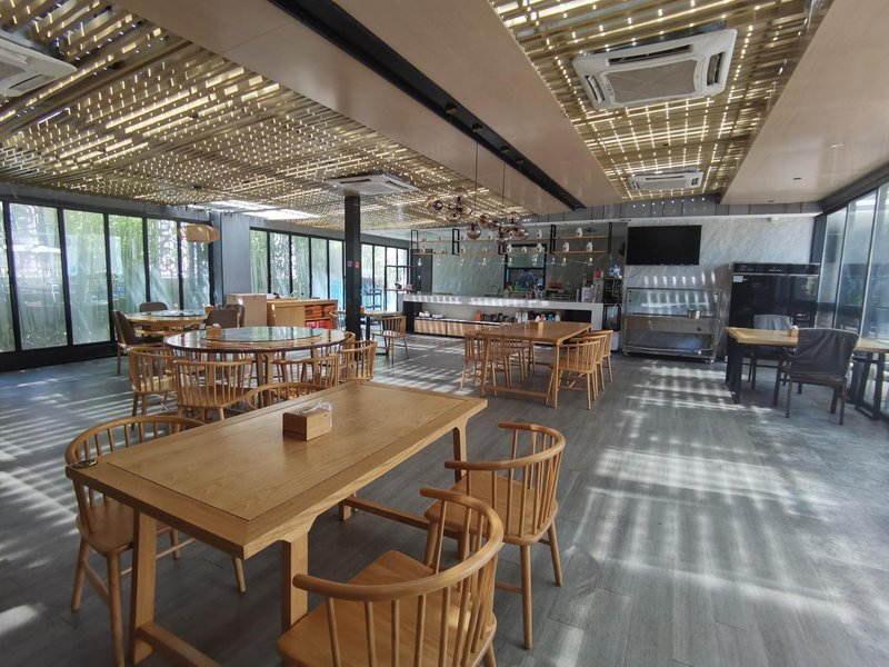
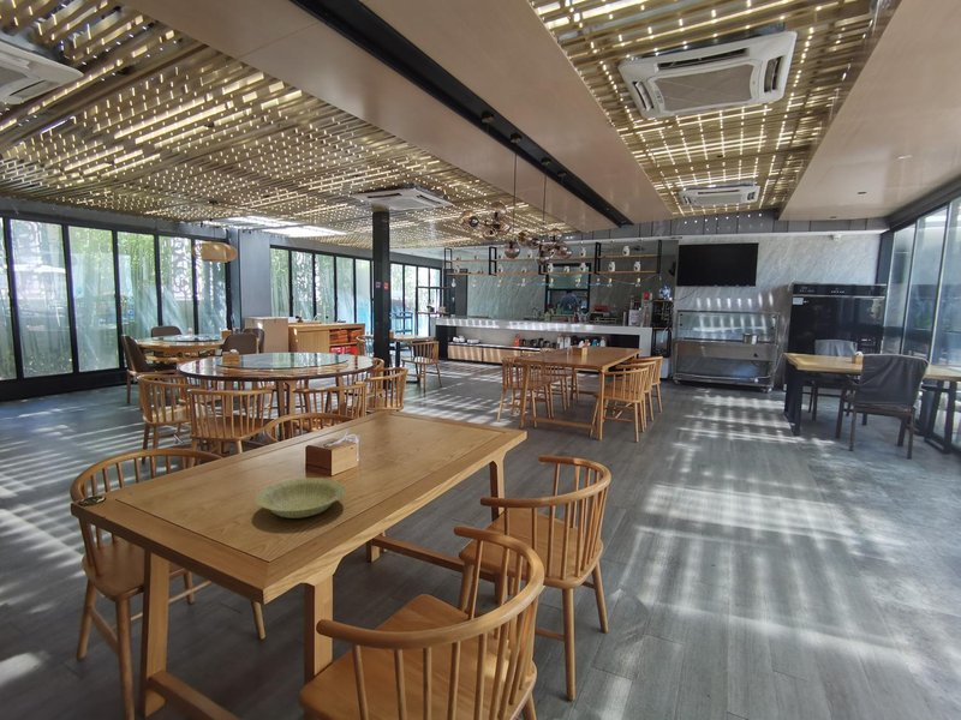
+ bowl (302, 500)
